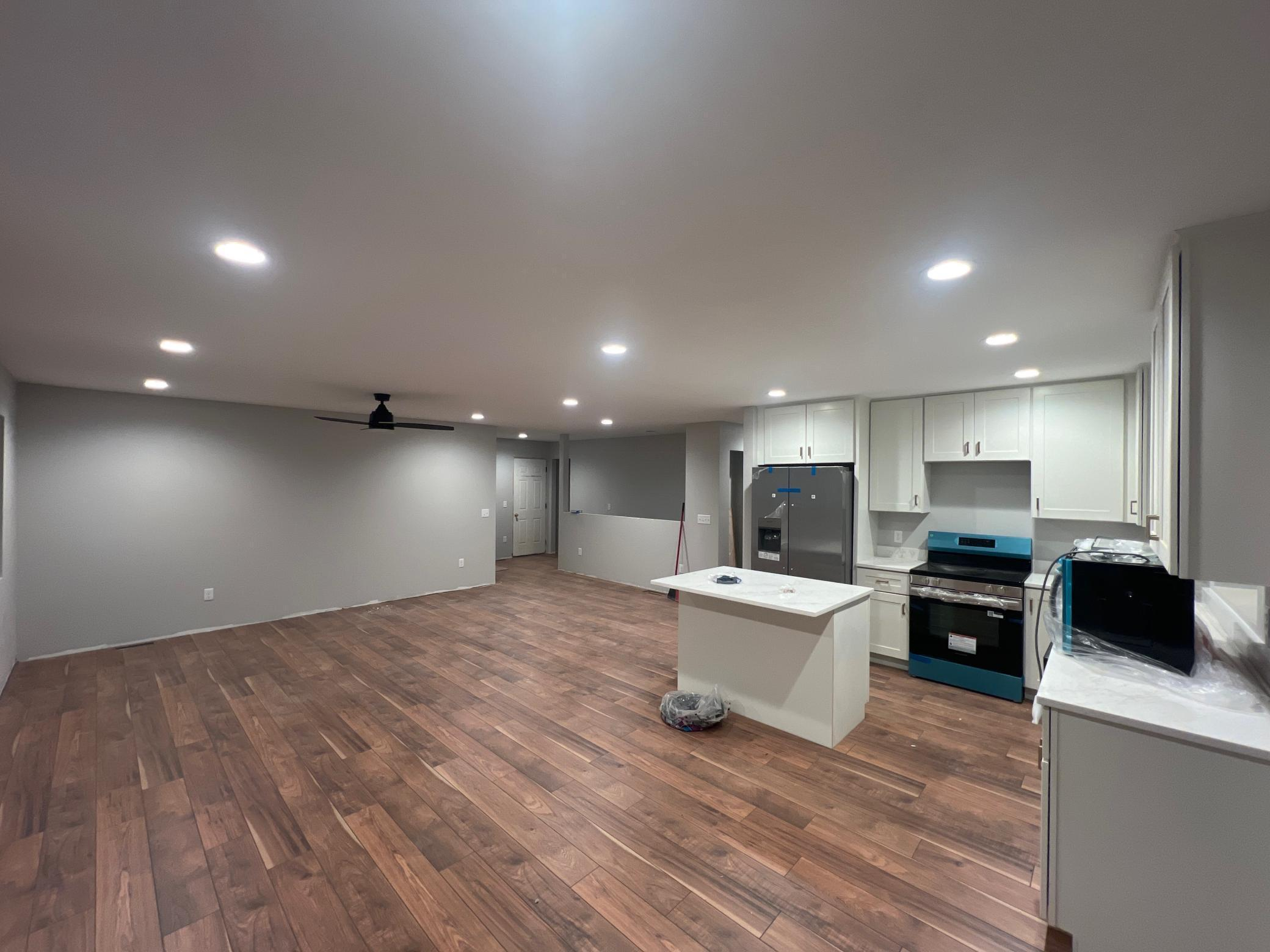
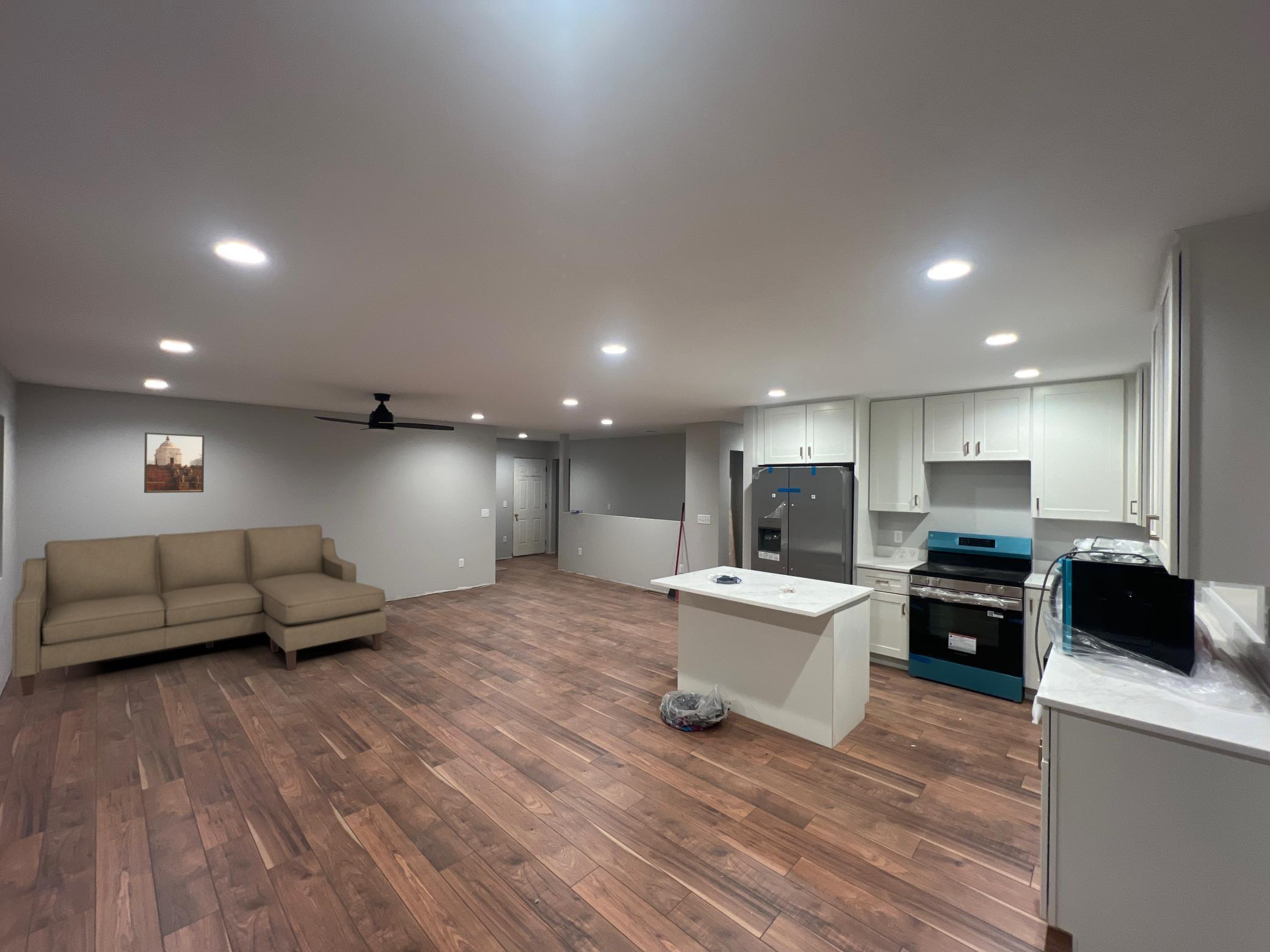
+ sofa (216, 596)
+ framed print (175, 463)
